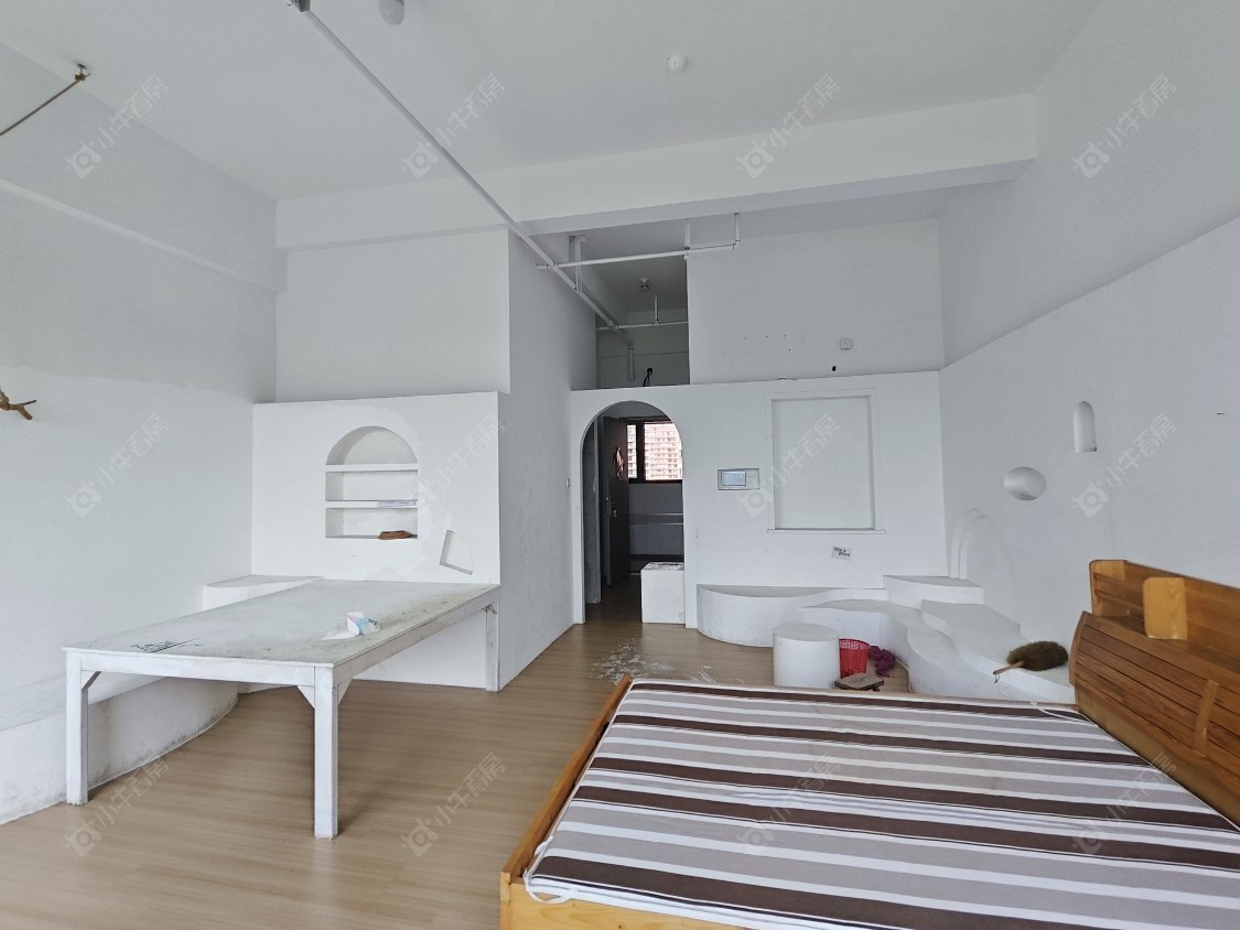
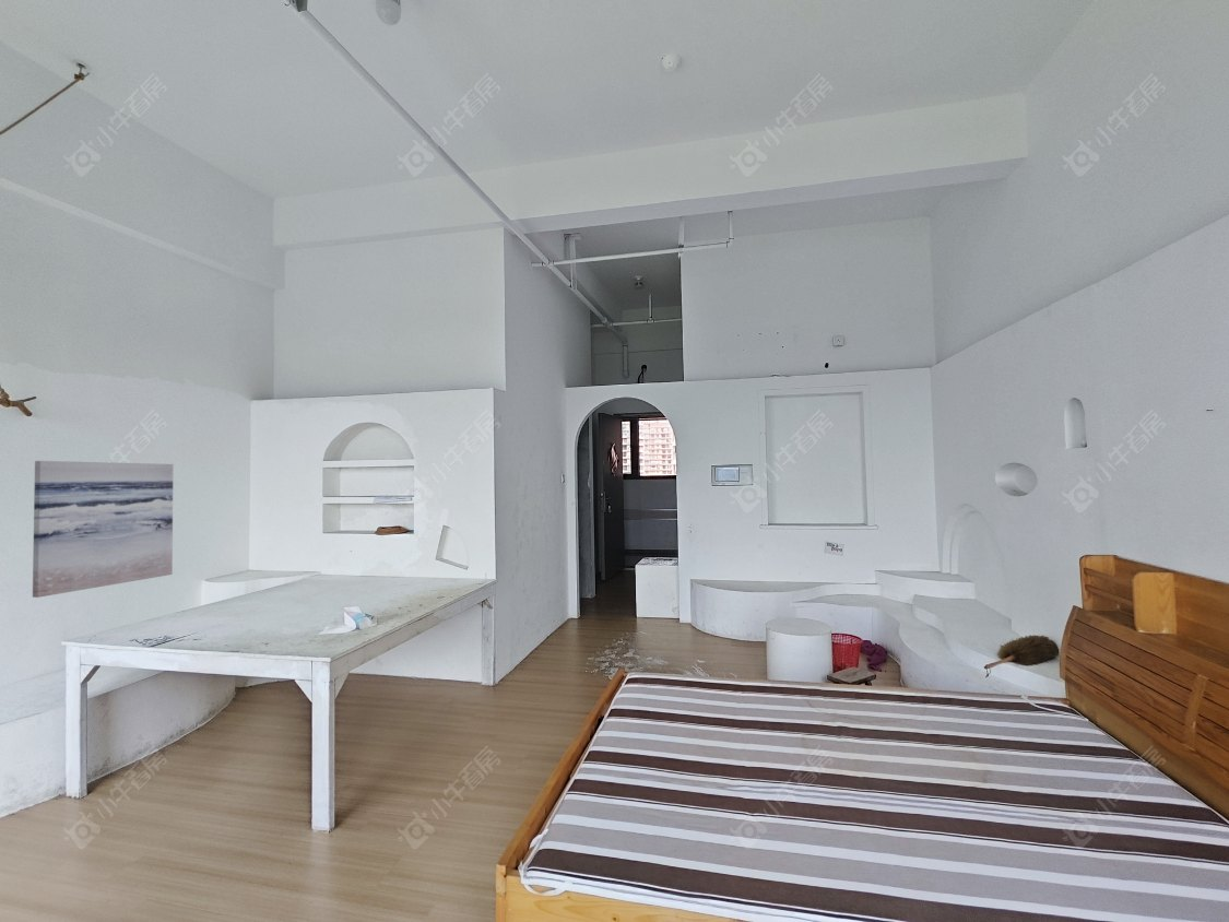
+ wall art (108, 523)
